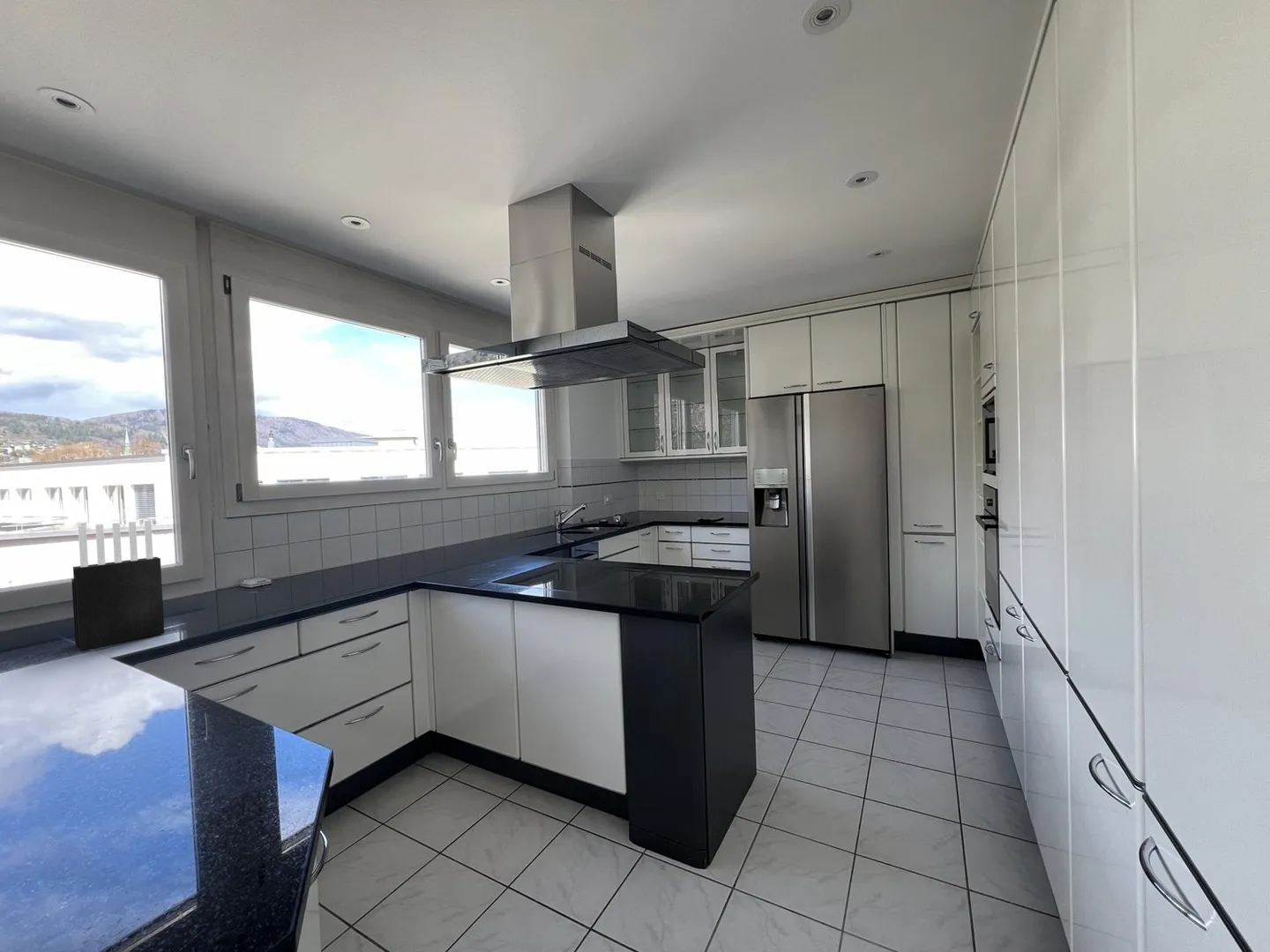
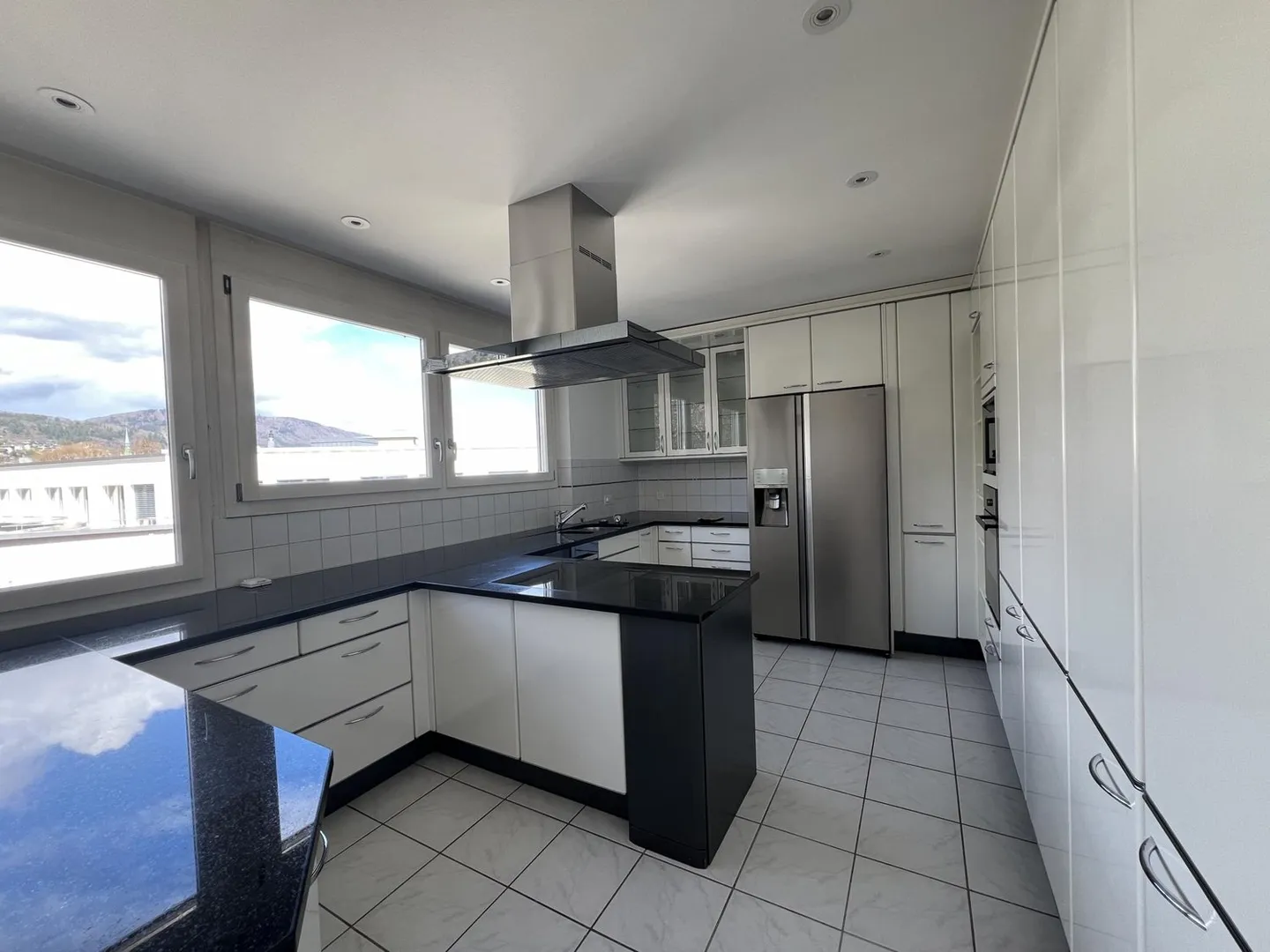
- knife block (116, 580)
